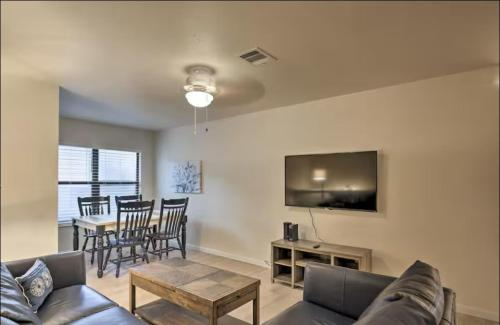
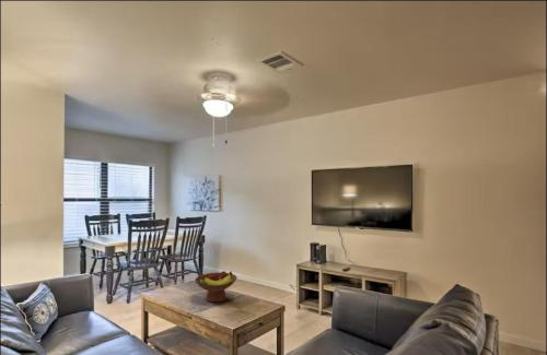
+ fruit bowl (216, 284)
